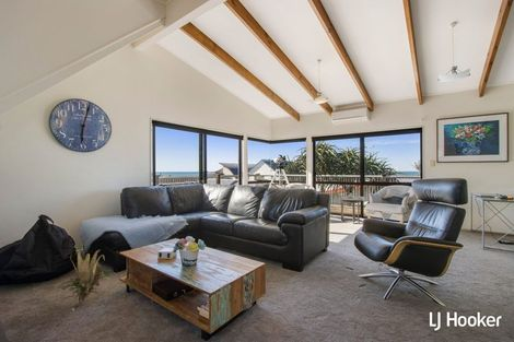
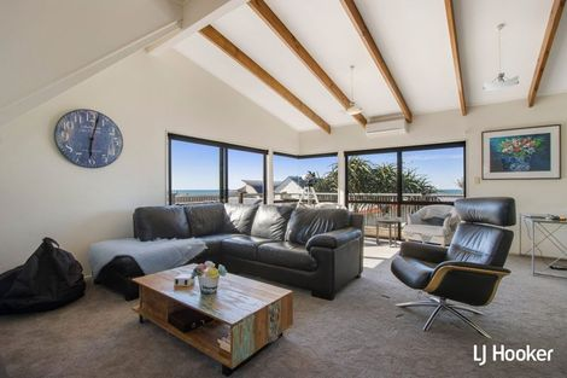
- decorative plant (86, 272)
